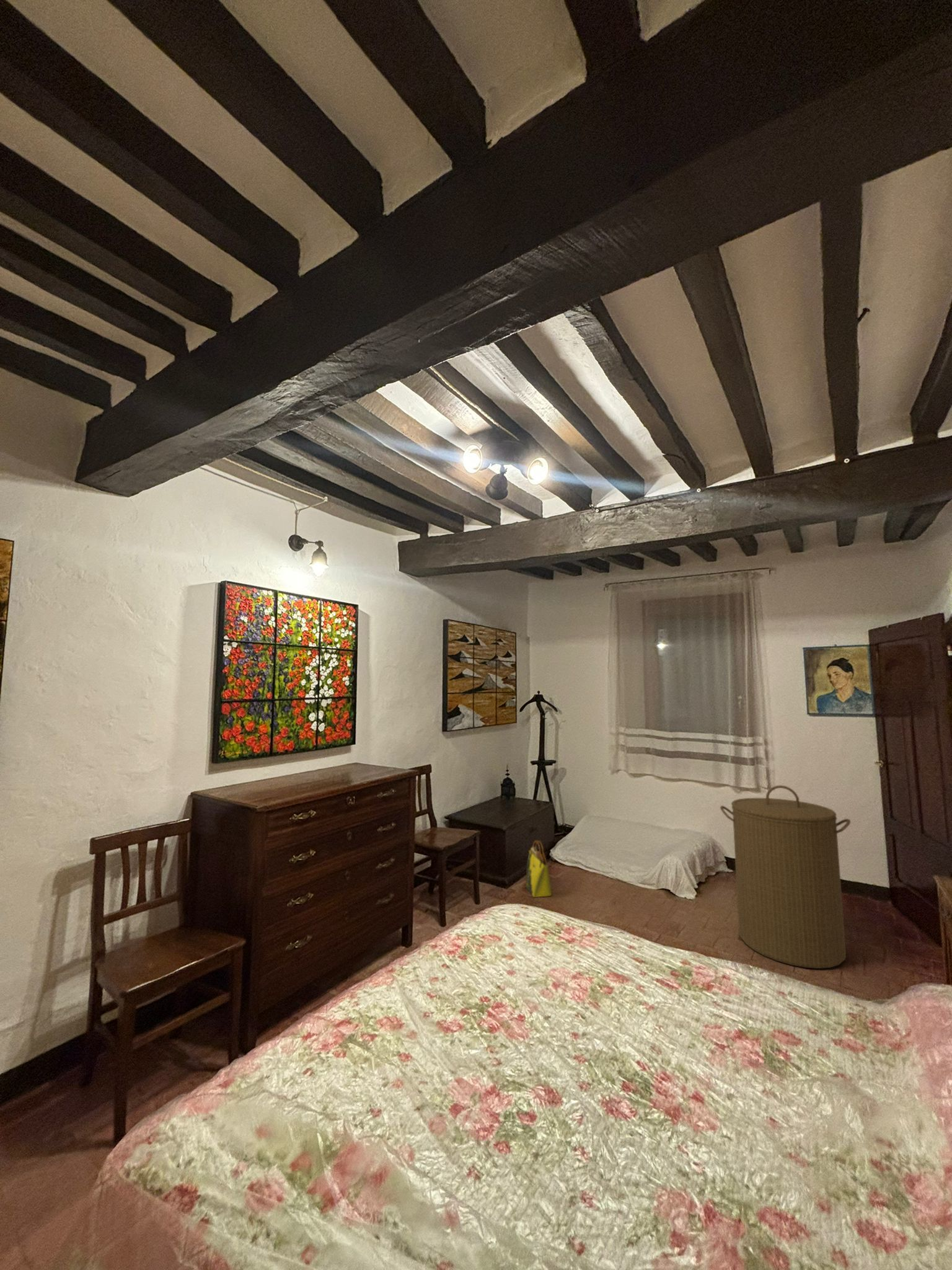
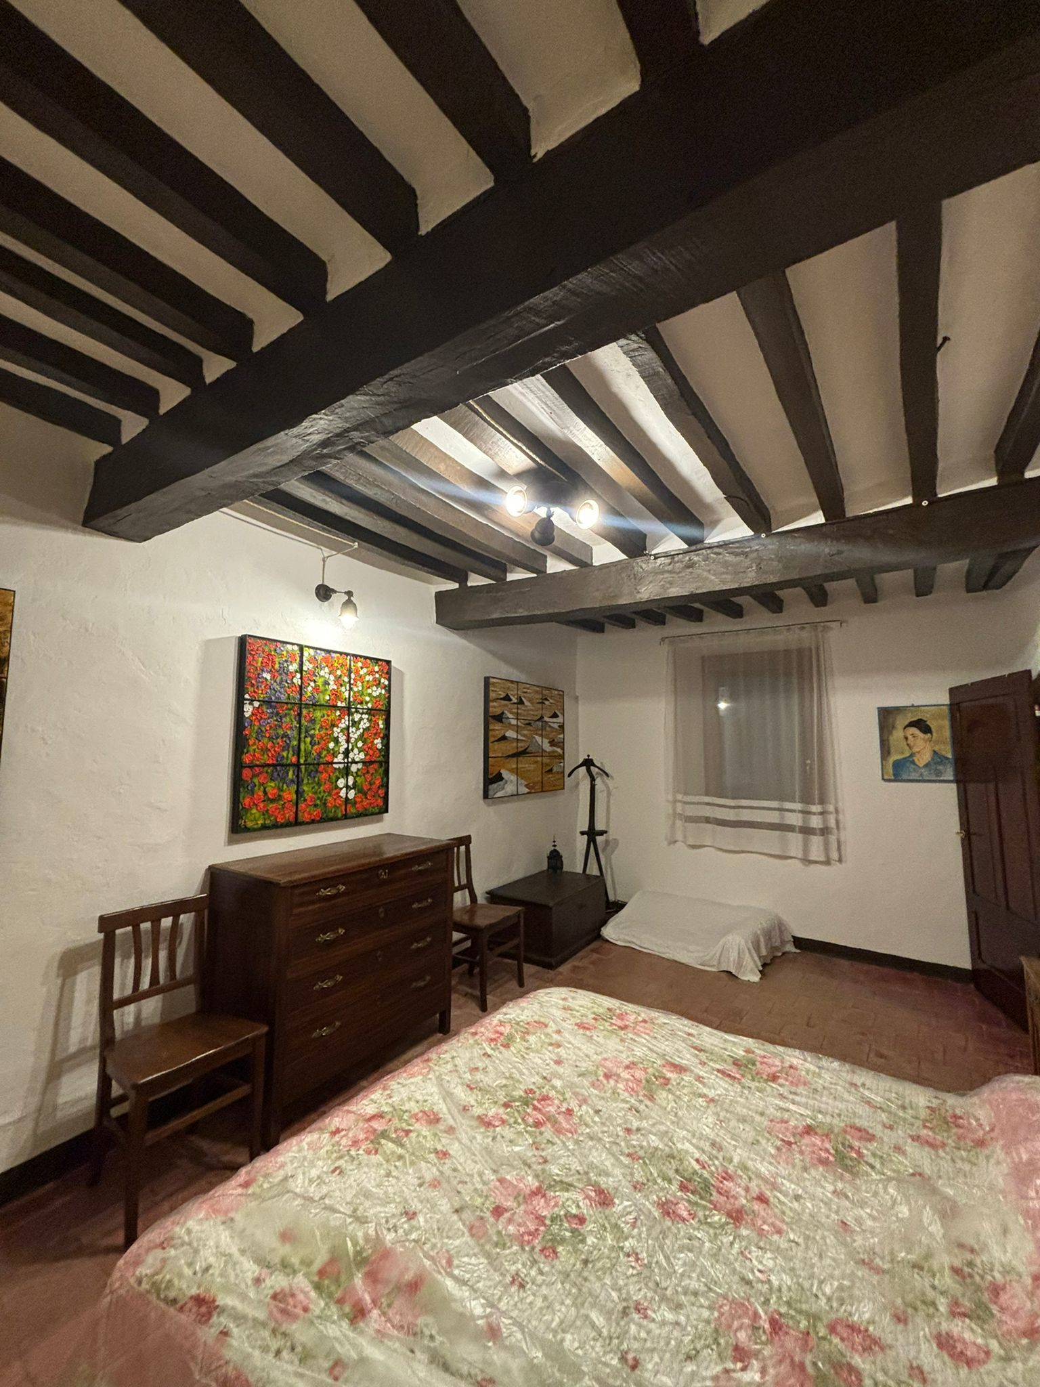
- tote bag (538, 866)
- laundry hamper (785, 863)
